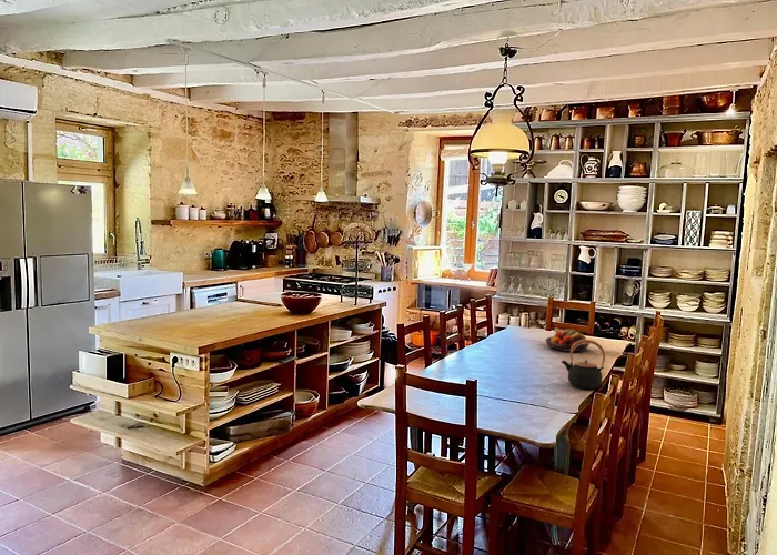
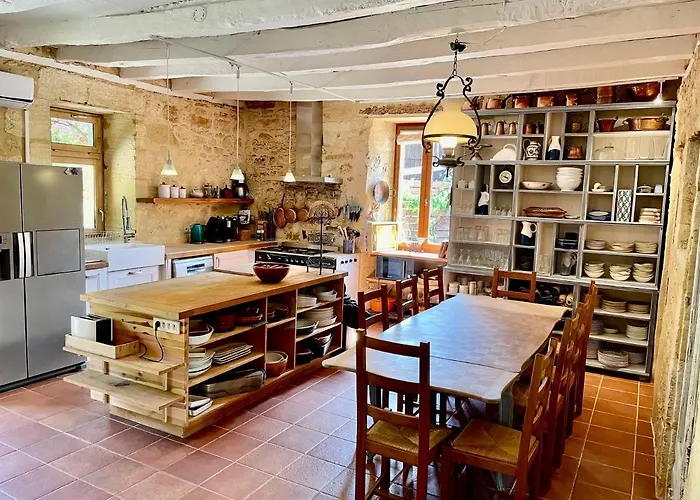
- fruit bowl (567, 339)
- teapot (582, 362)
